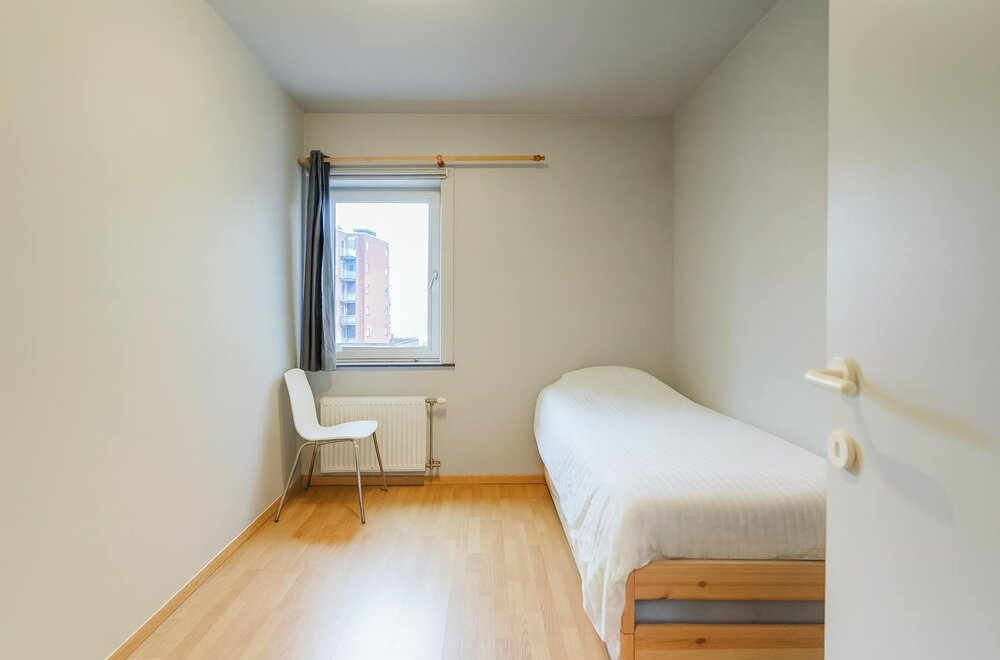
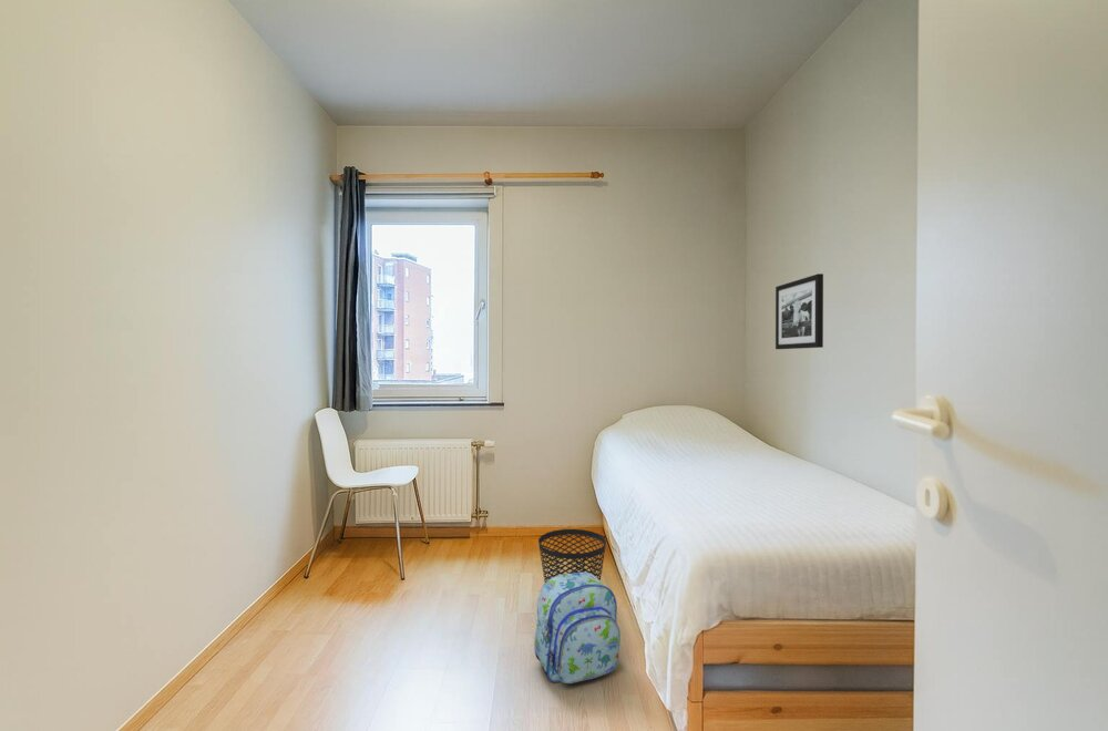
+ picture frame (797, 315)
+ backpack (579, 626)
+ wastebasket (572, 573)
